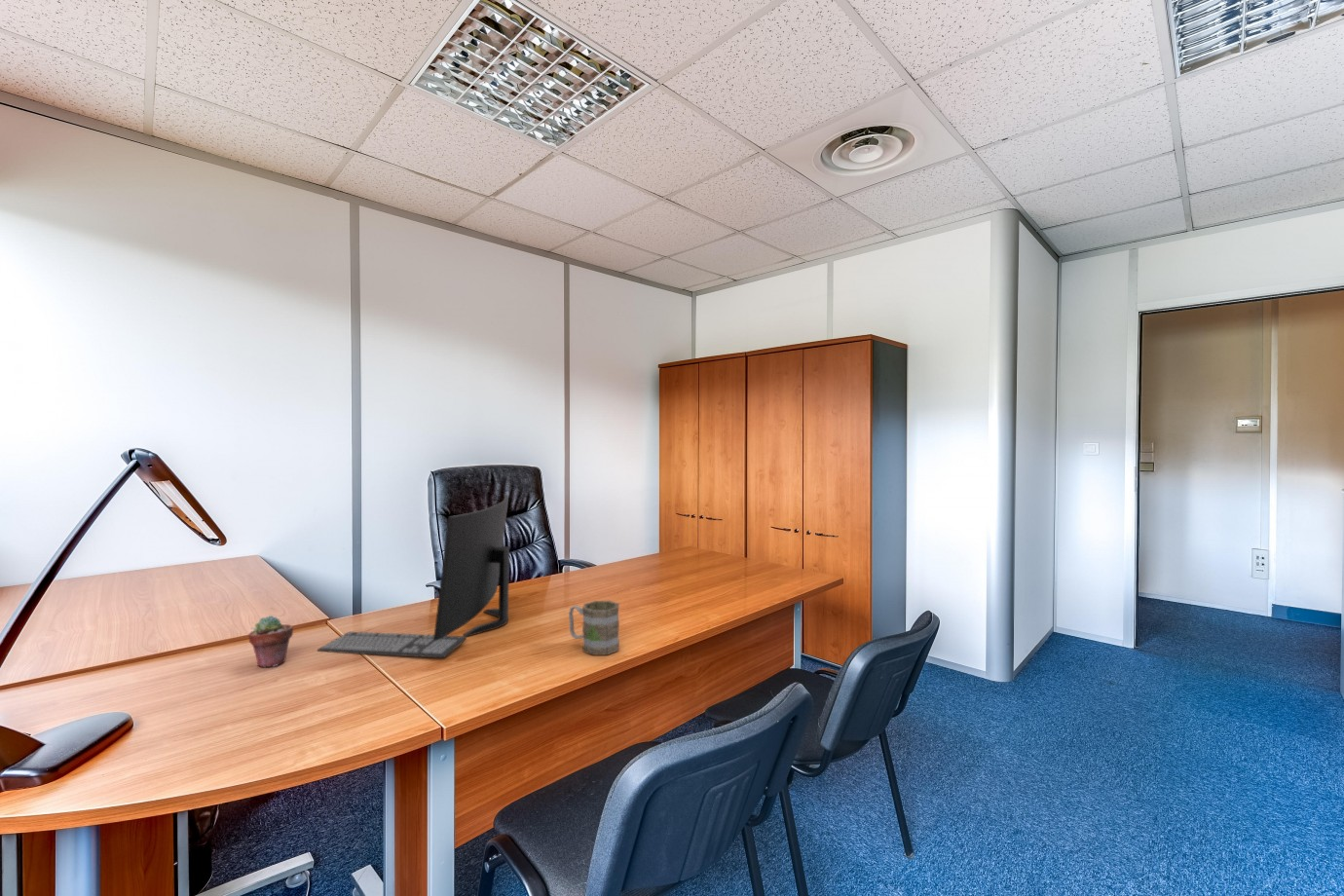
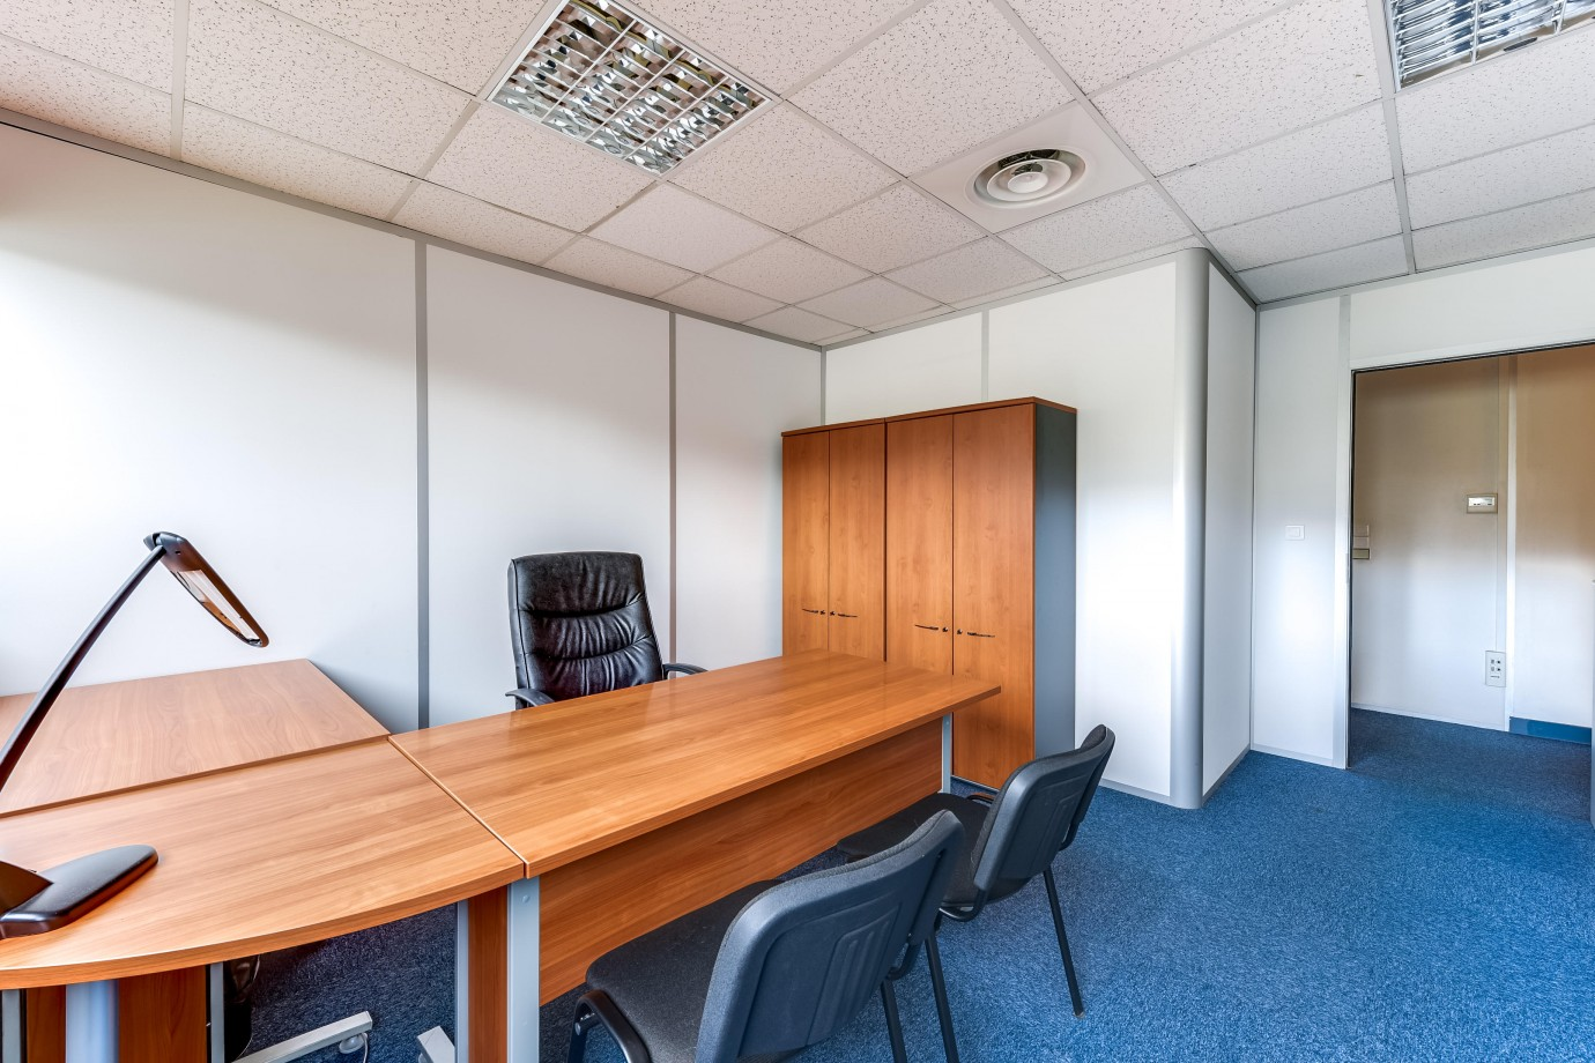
- keyboard (393, 643)
- mug (593, 625)
- potted succulent (271, 639)
- monitor (489, 563)
